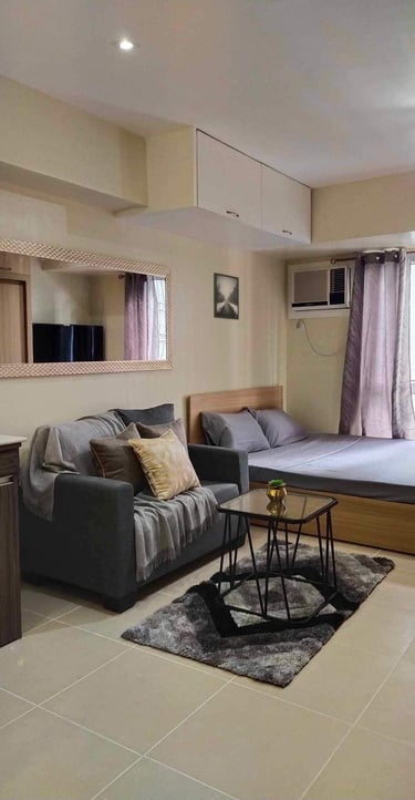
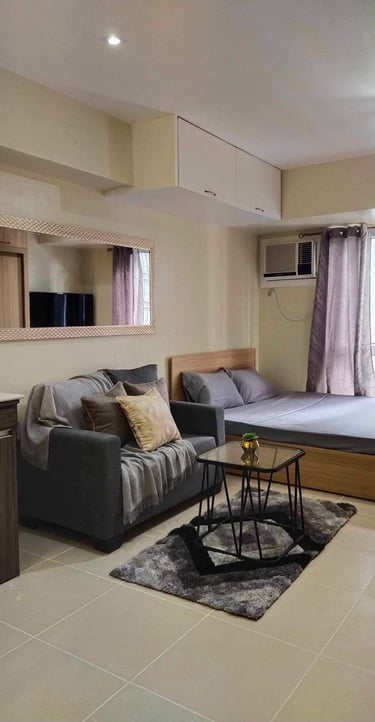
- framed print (226, 297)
